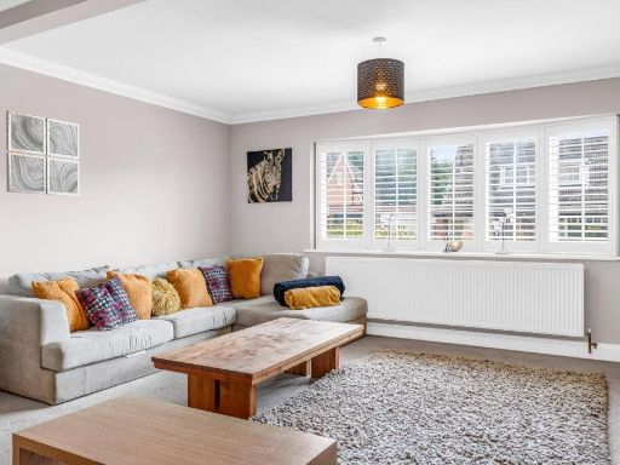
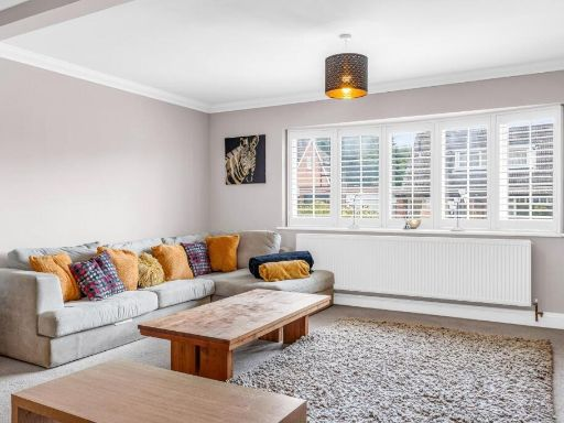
- wall art (44, 156)
